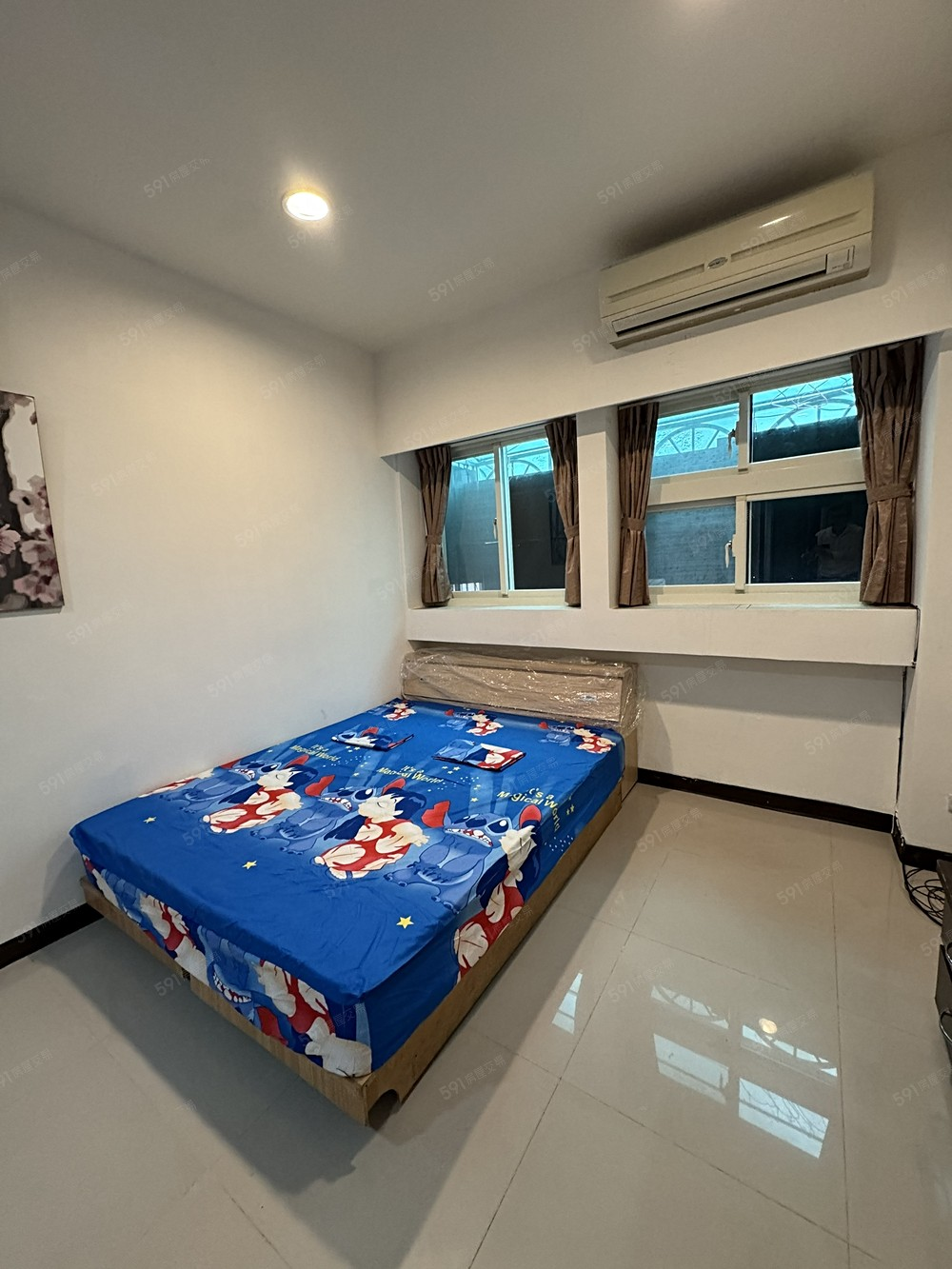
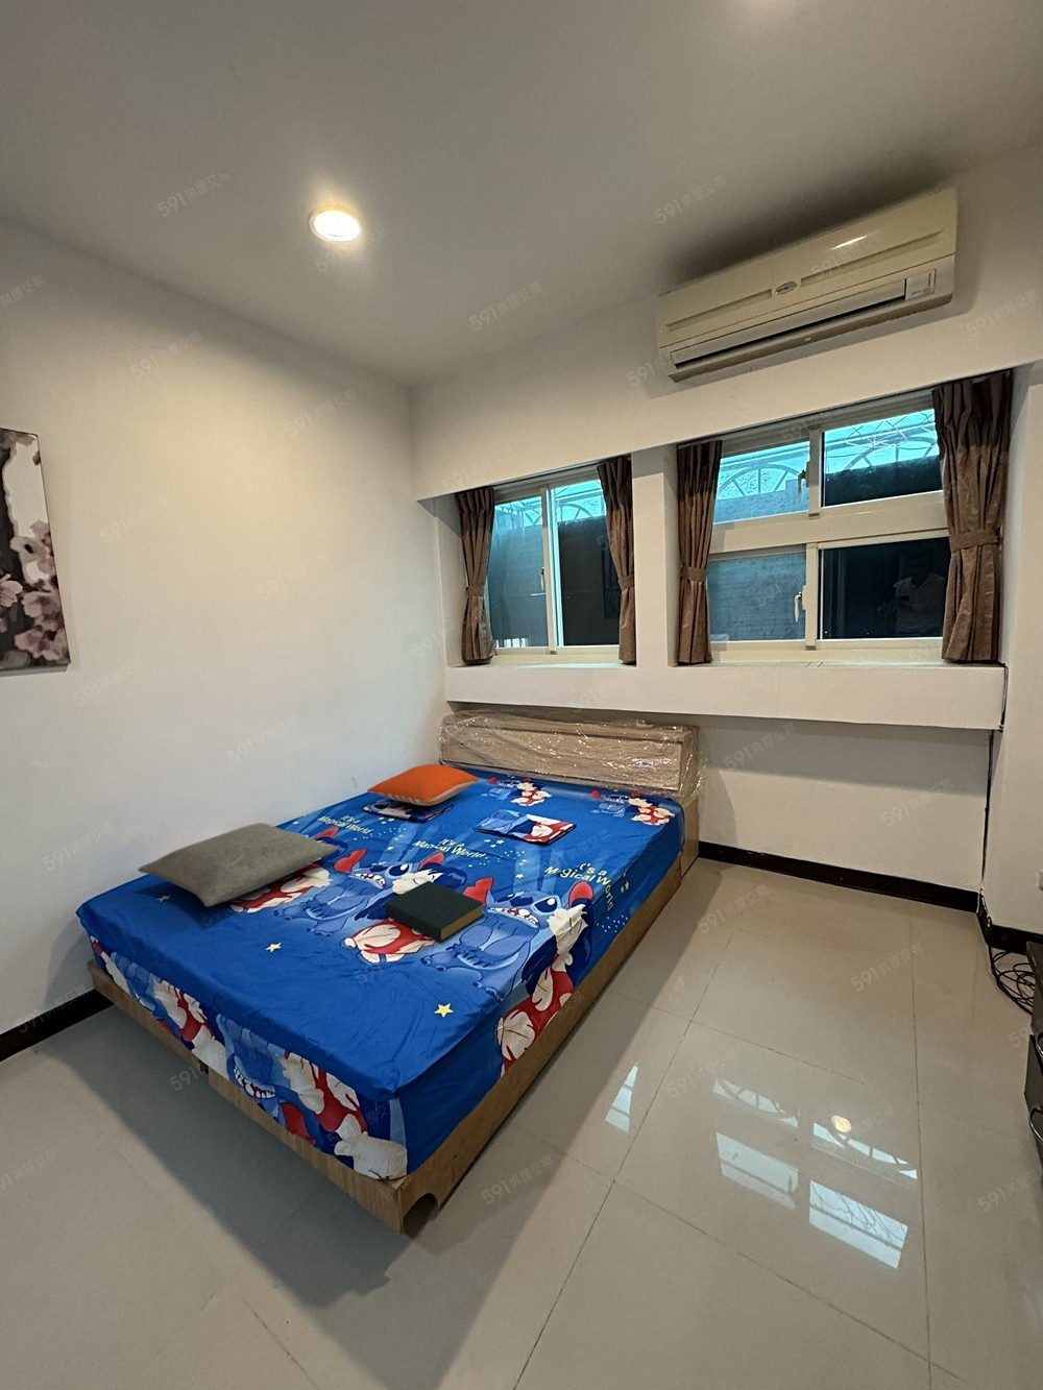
+ pillow (424, 785)
+ hardback book (434, 908)
+ pillow (241, 858)
